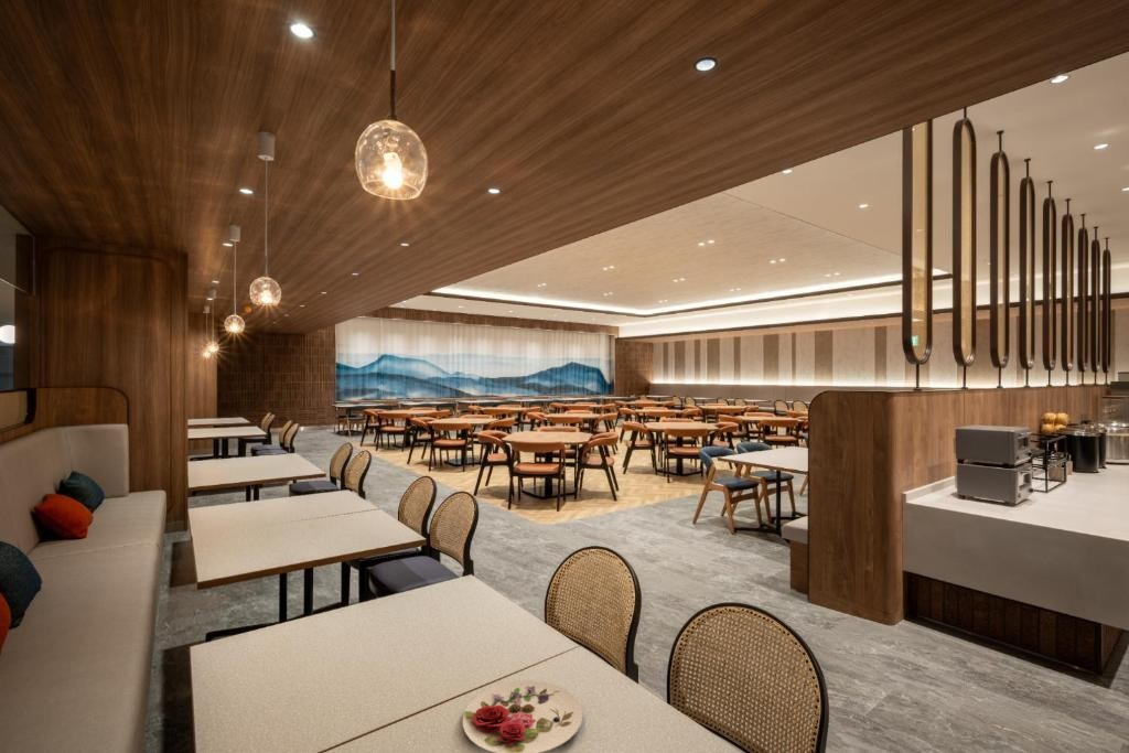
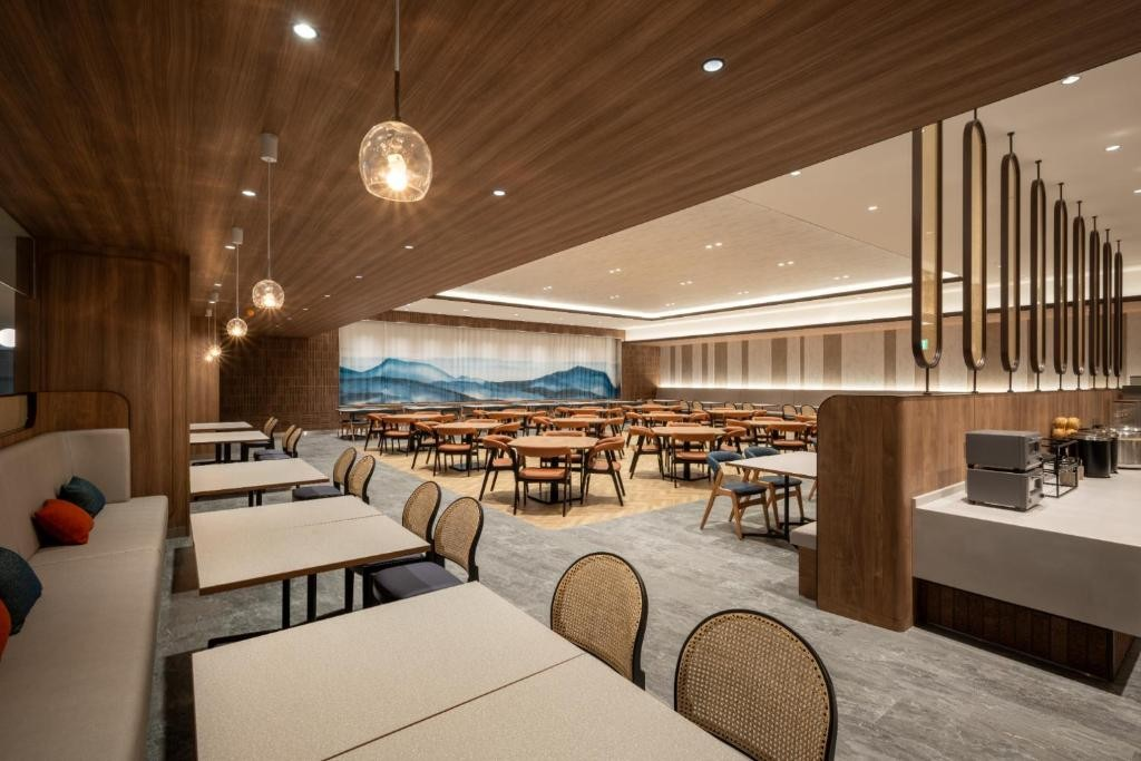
- plate (523, 712)
